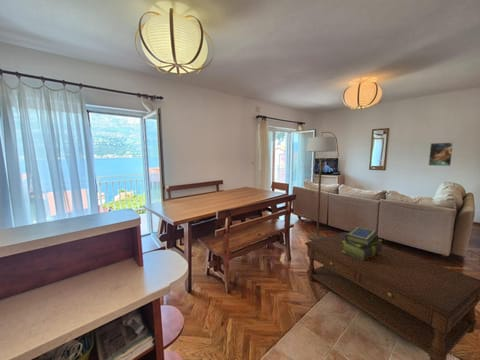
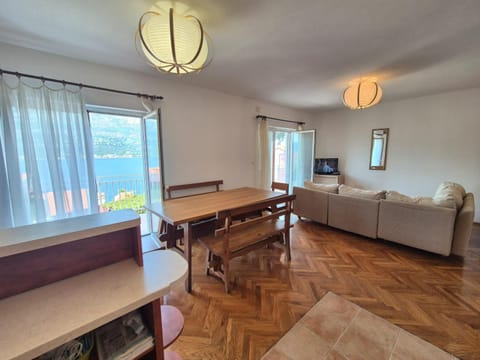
- floor lamp (320, 185)
- stack of books (362, 242)
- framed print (440, 154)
- coffee table (377, 280)
